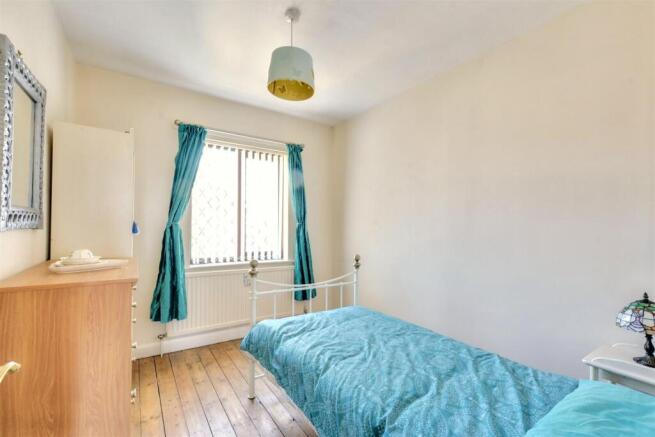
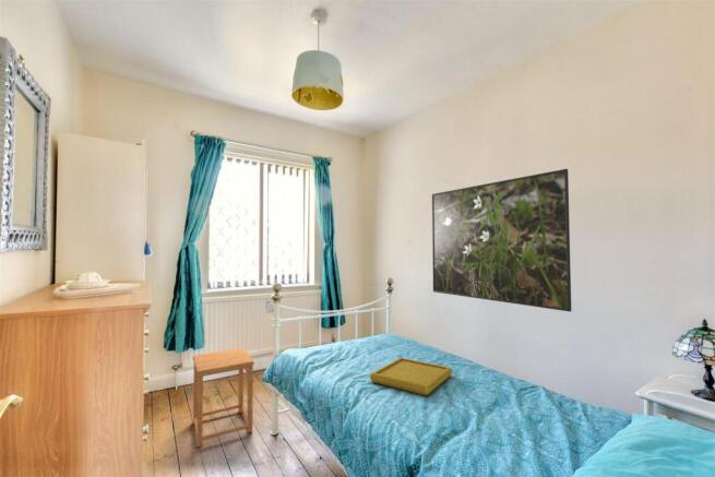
+ serving tray (412, 374)
+ side table (224, 407)
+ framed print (488, 241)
